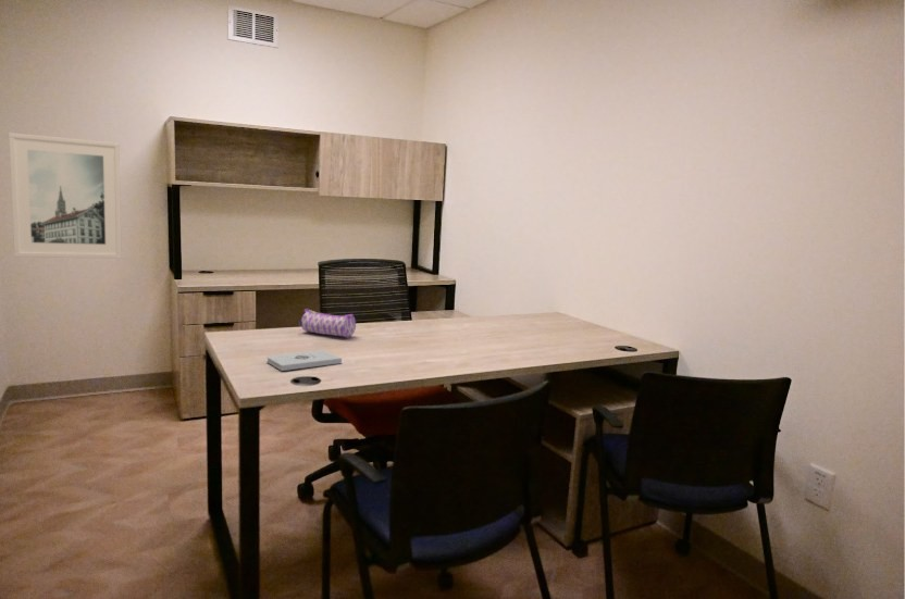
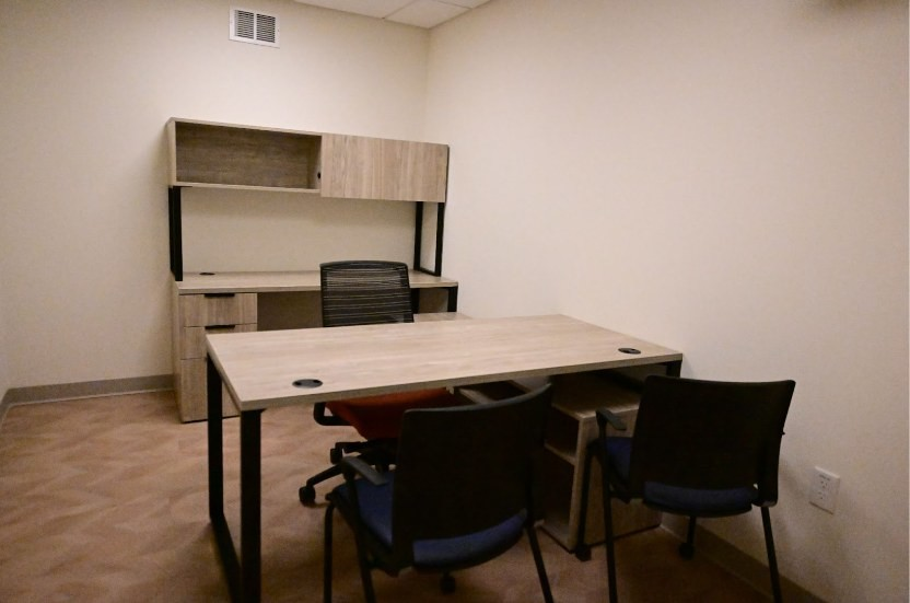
- pencil case (327, 322)
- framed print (67, 198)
- notepad (303, 359)
